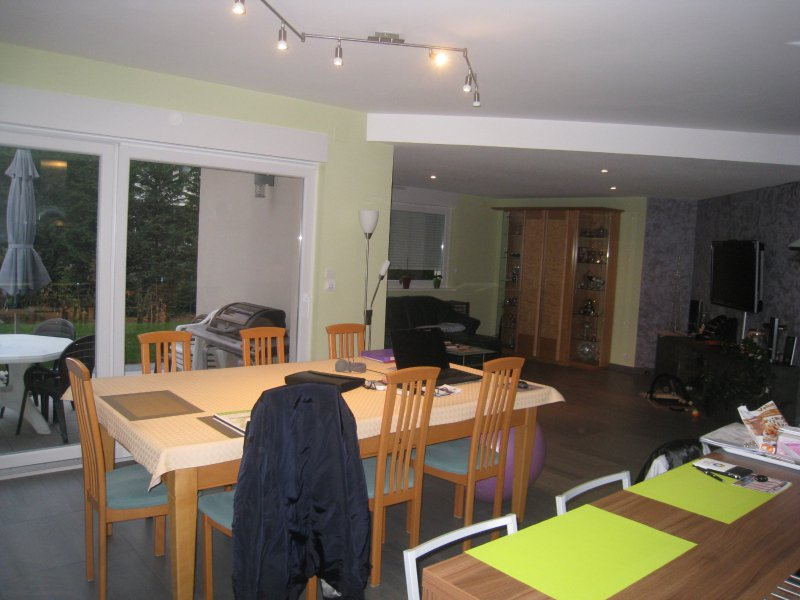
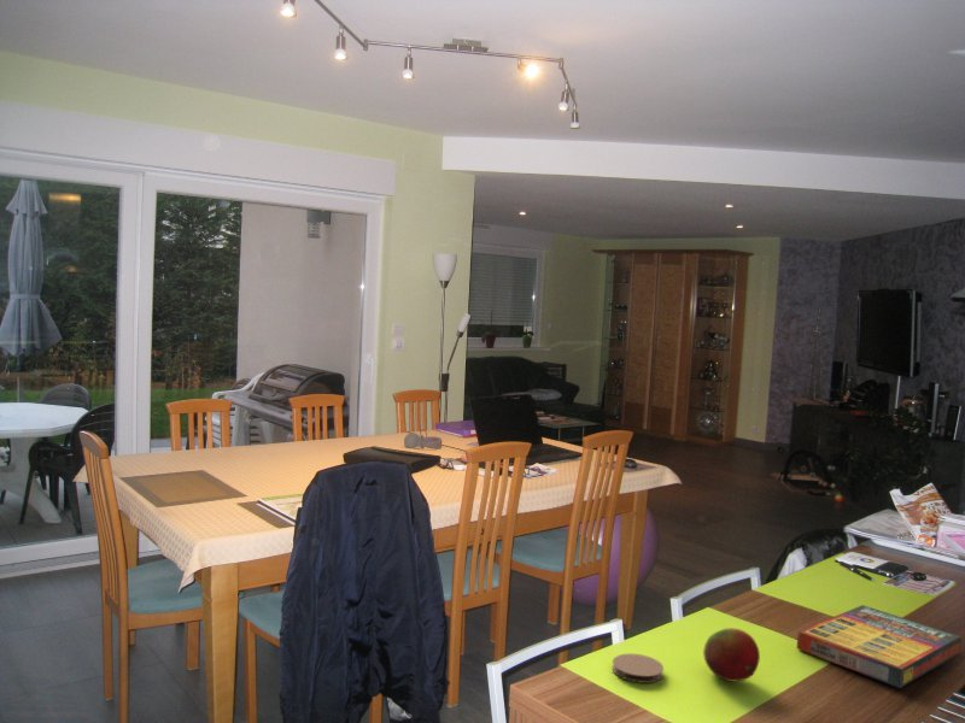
+ coaster (637, 668)
+ game compilation box (879, 642)
+ fruit (730, 653)
